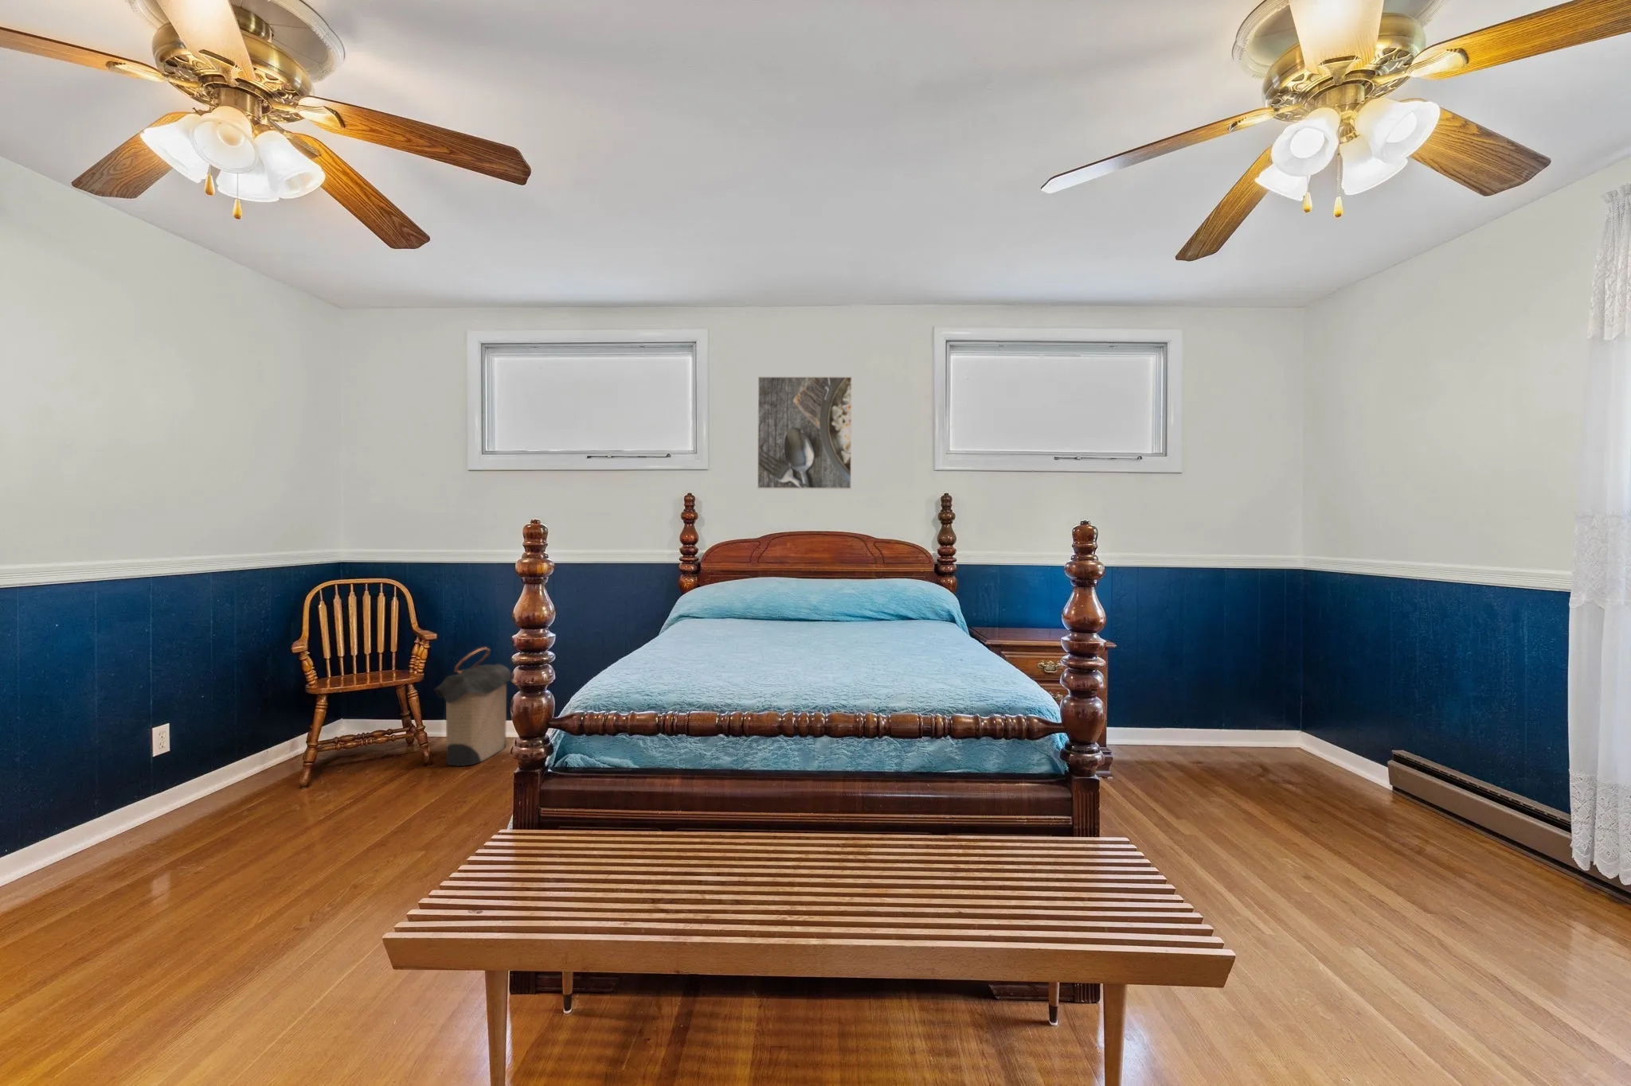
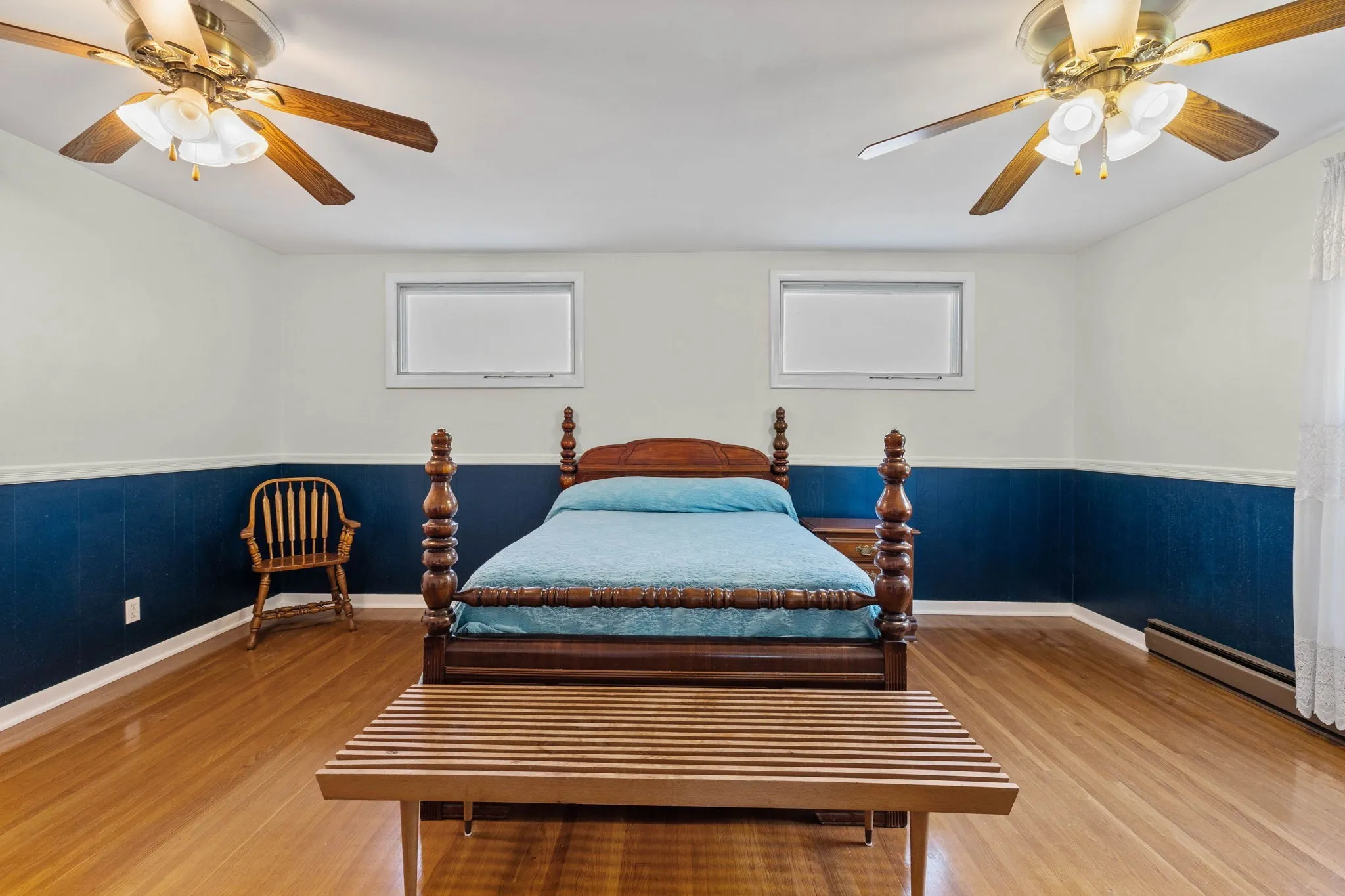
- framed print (804, 433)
- laundry hamper (477, 699)
